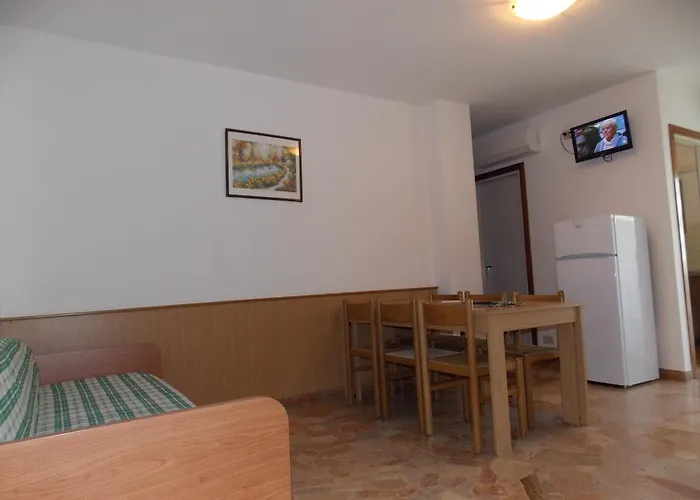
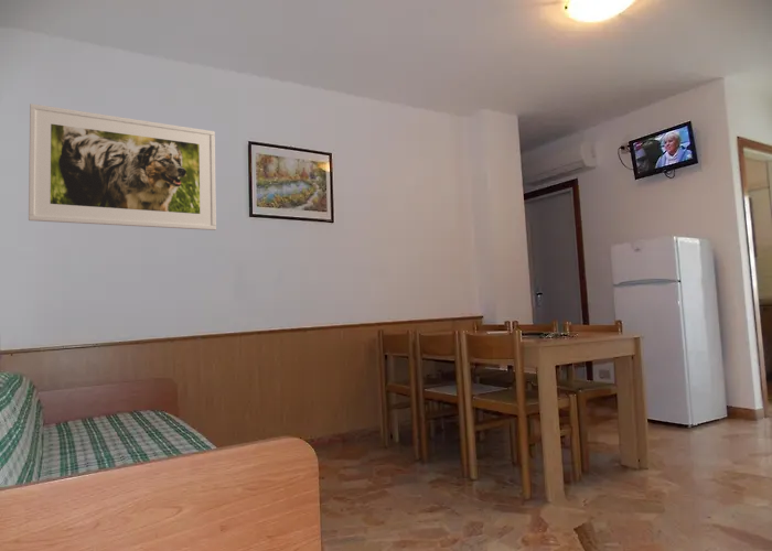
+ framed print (129, 172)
